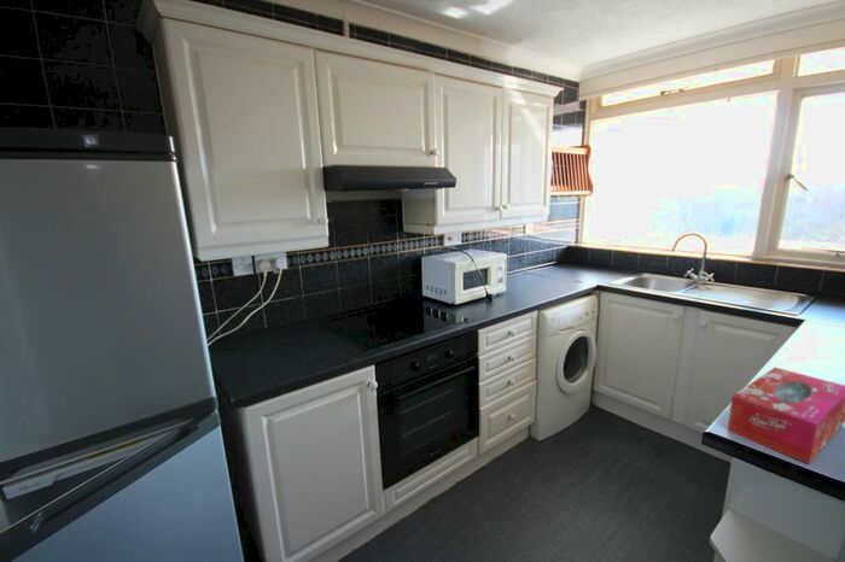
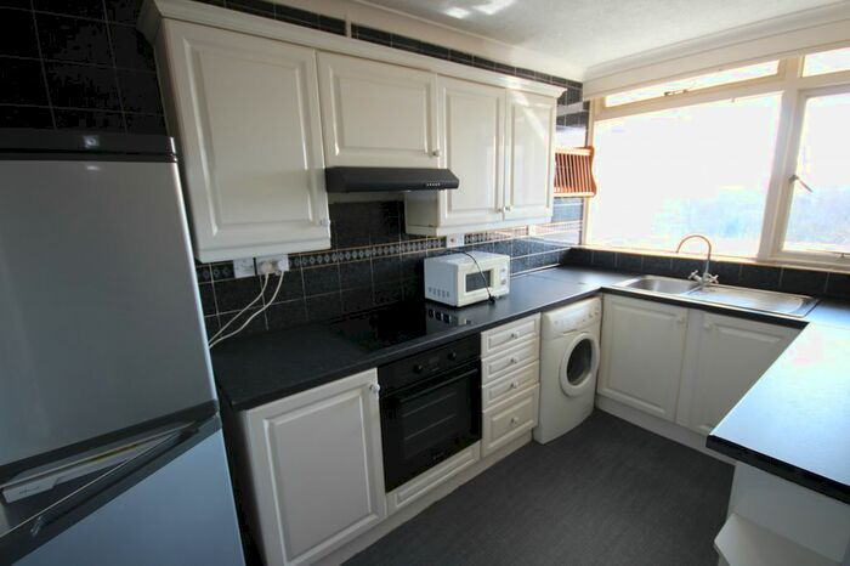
- tissue box (789, 409)
